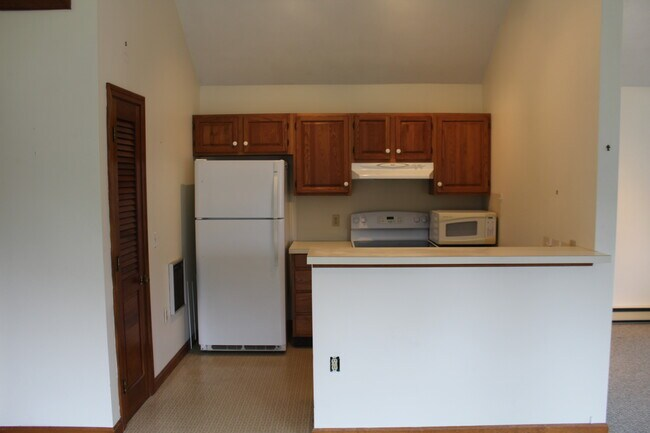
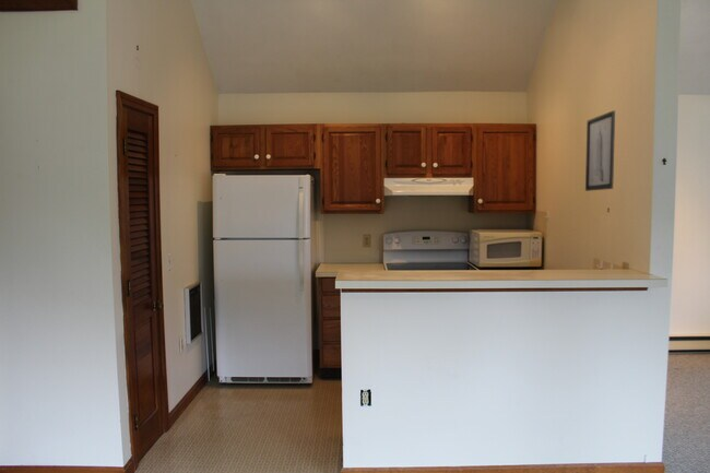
+ wall art (599, 153)
